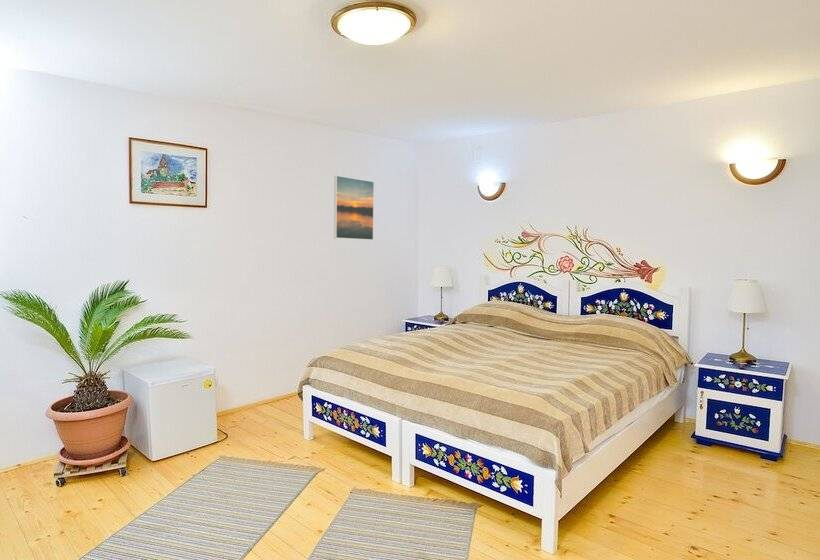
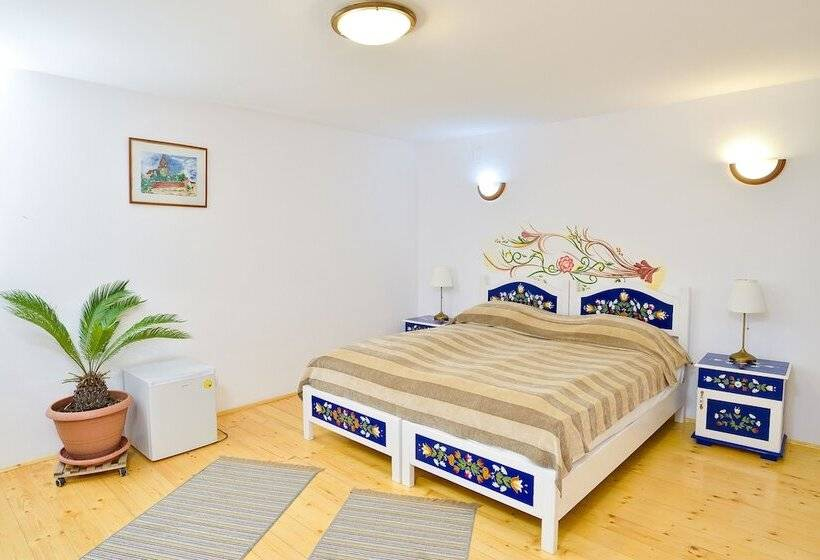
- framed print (354, 209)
